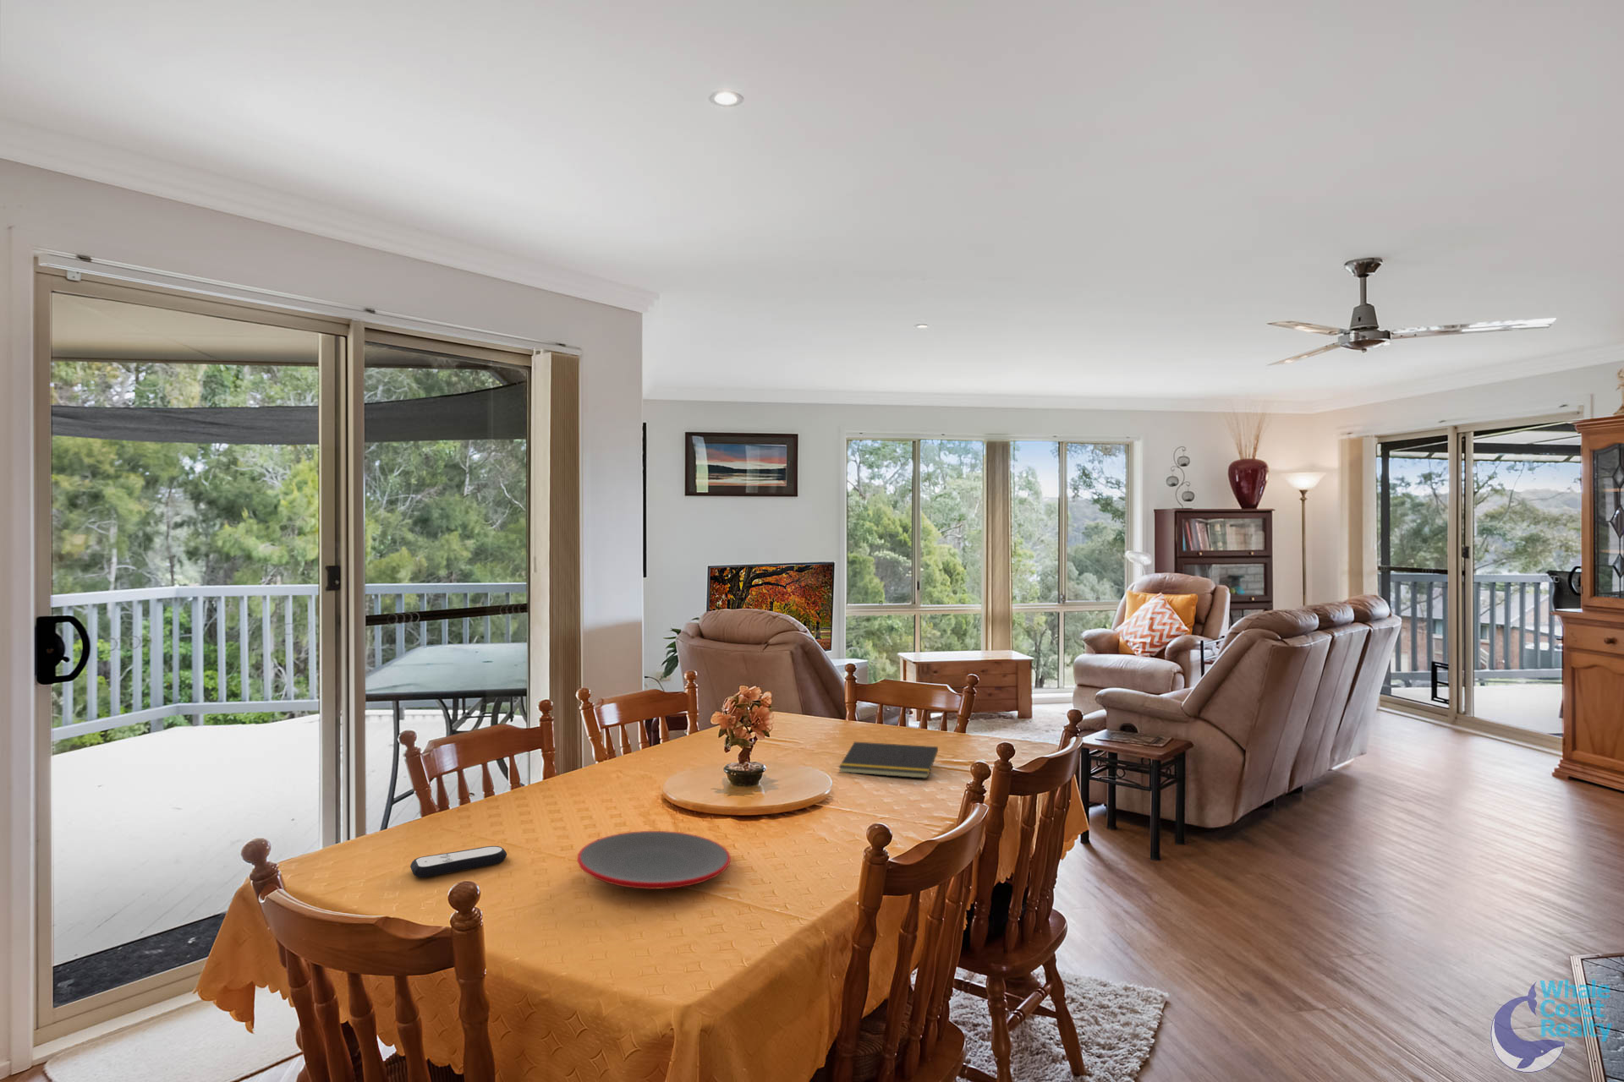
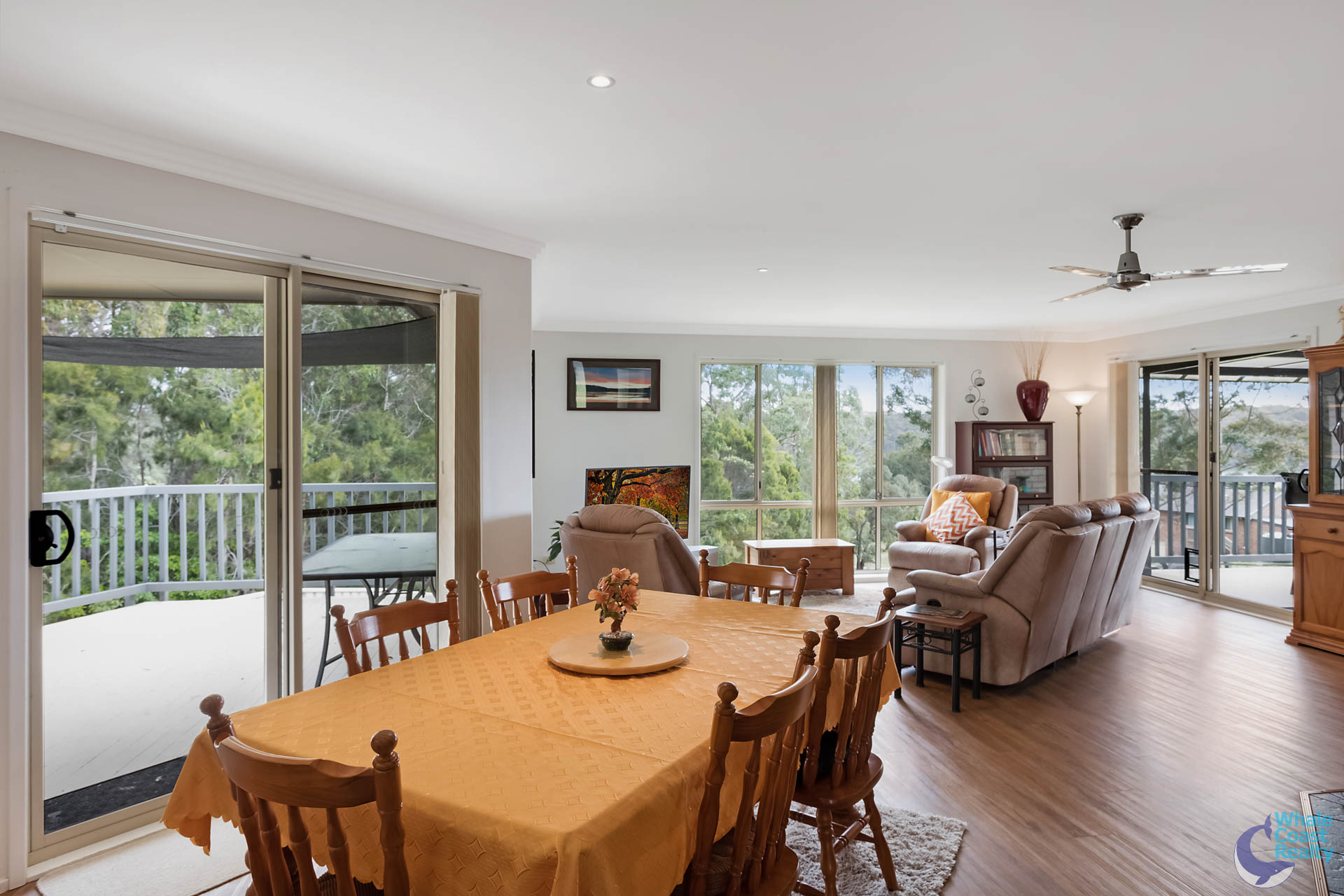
- notepad (889, 760)
- plate (655, 861)
- remote control (459, 860)
